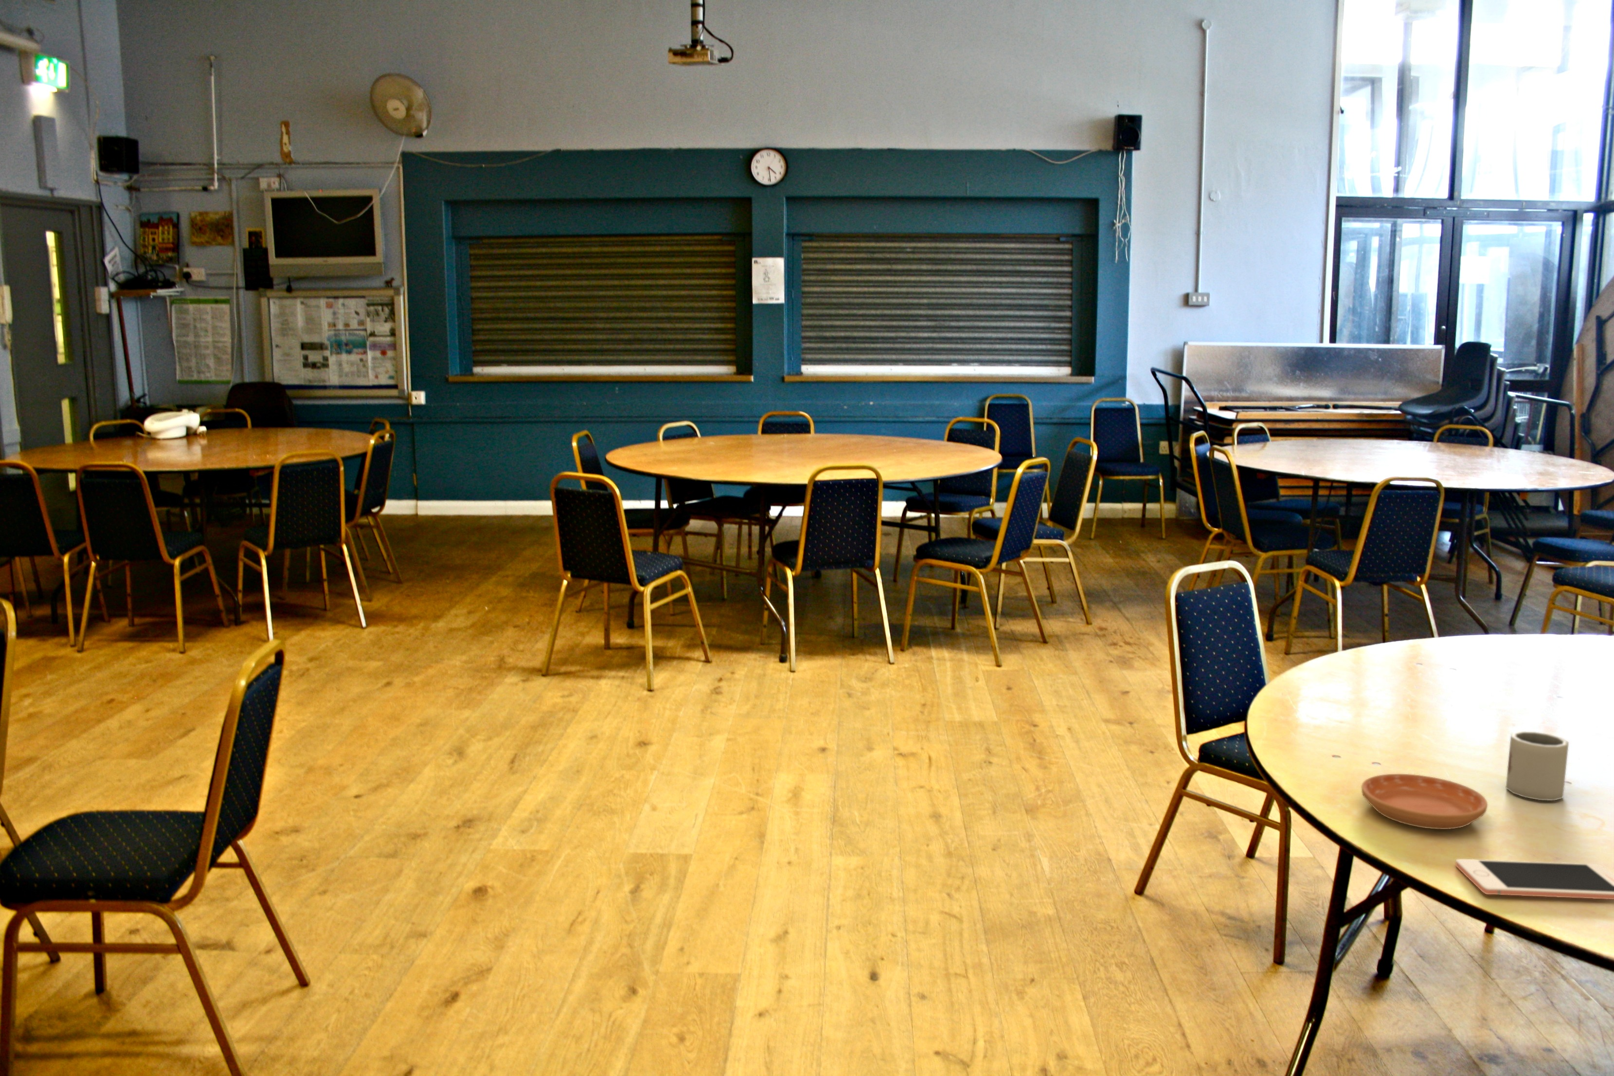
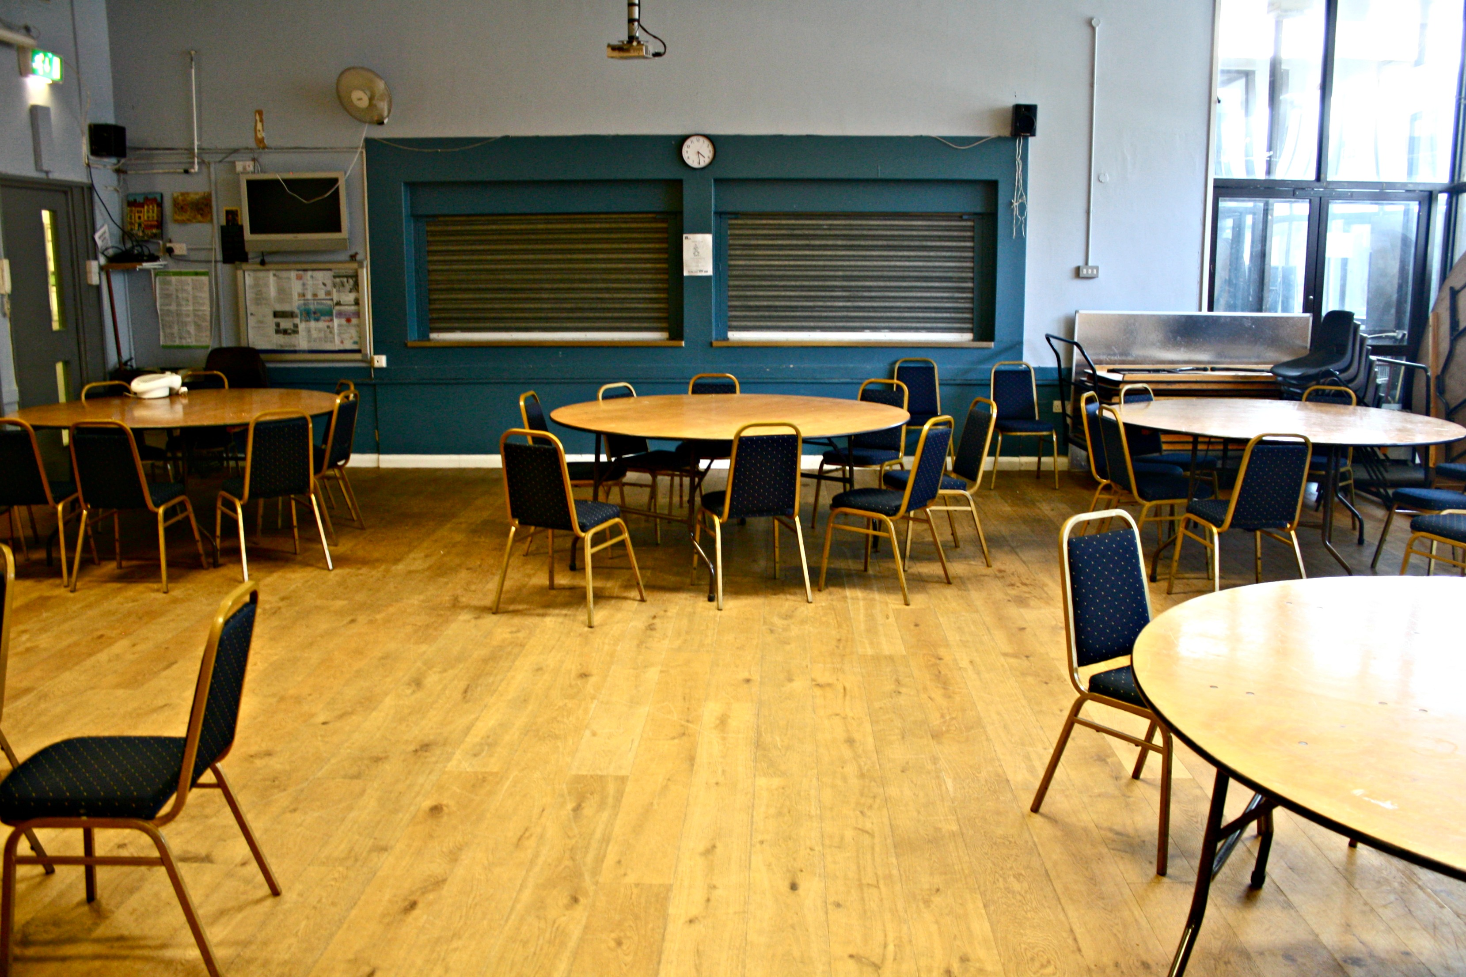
- saucer (1422, 802)
- cup (1540, 764)
- cell phone (1544, 879)
